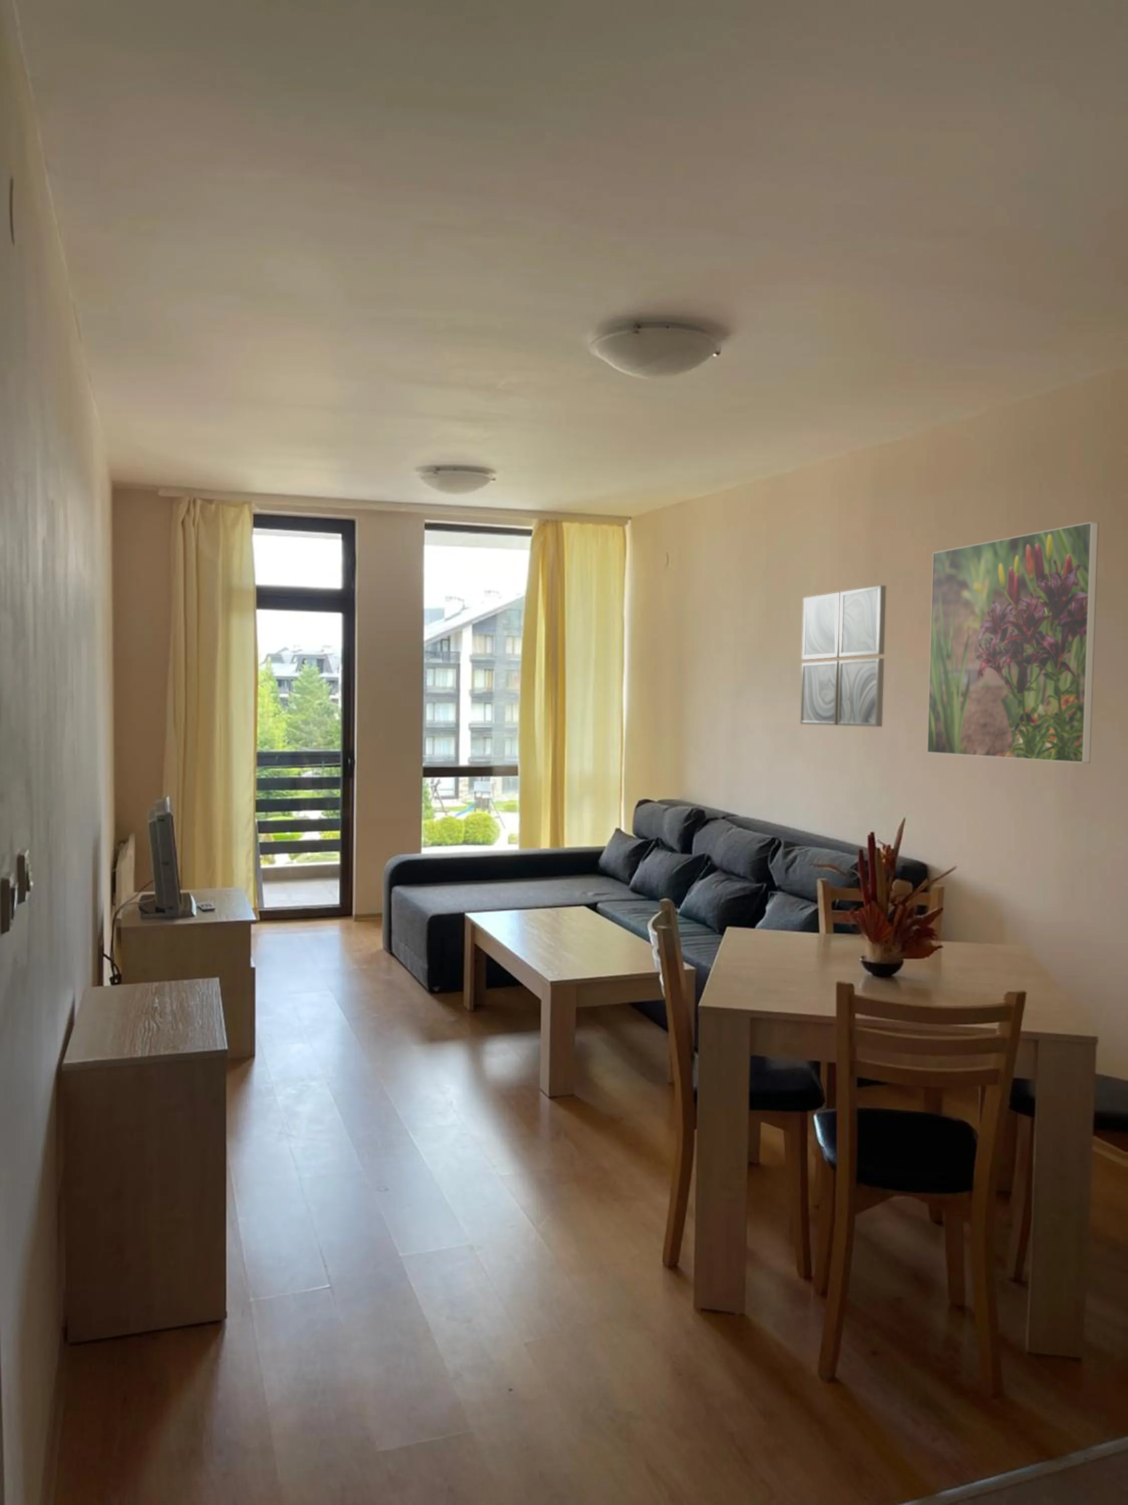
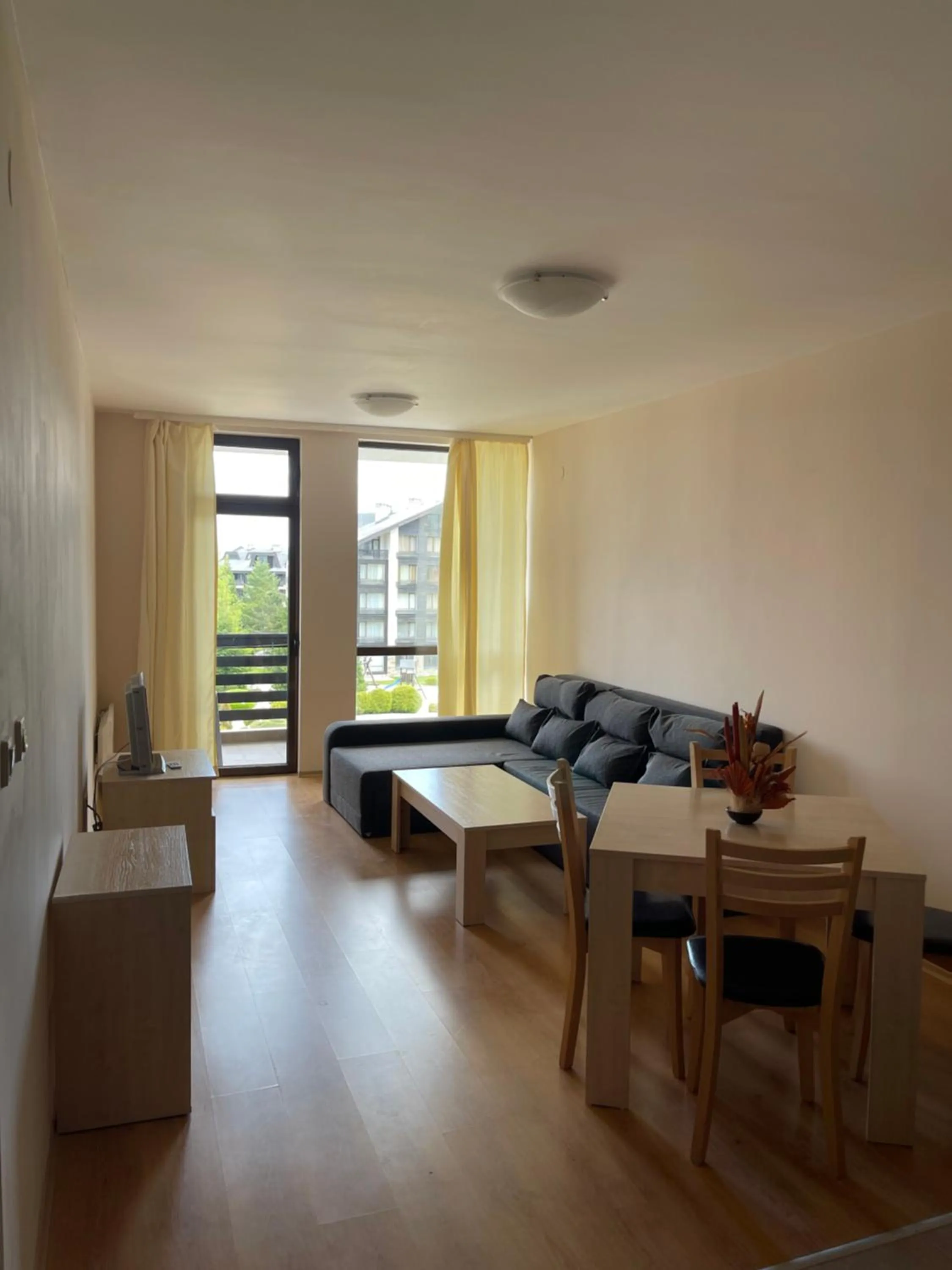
- wall art (841, 657)
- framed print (1004, 648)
